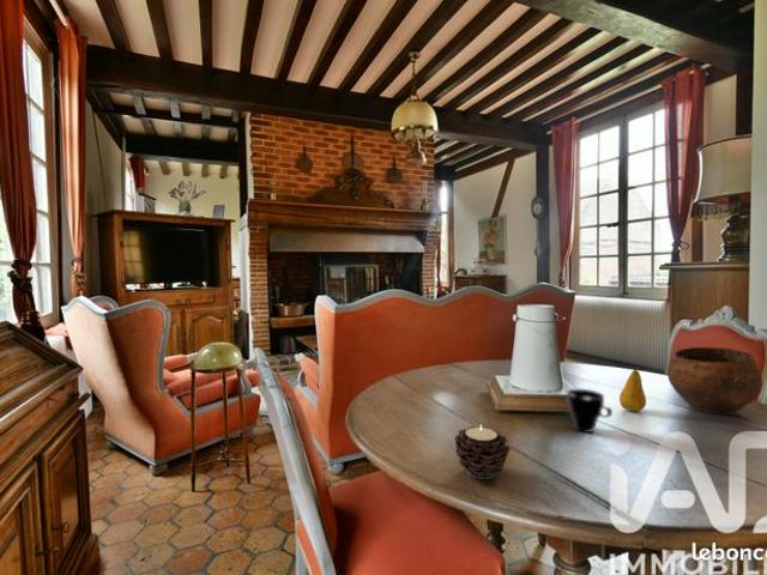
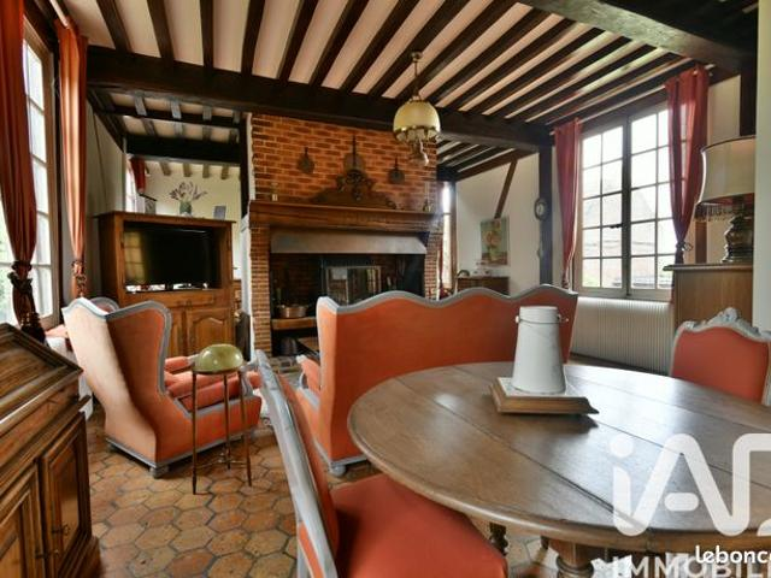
- bowl (712, 380)
- cup (590, 413)
- fruit (632, 386)
- candle (481, 448)
